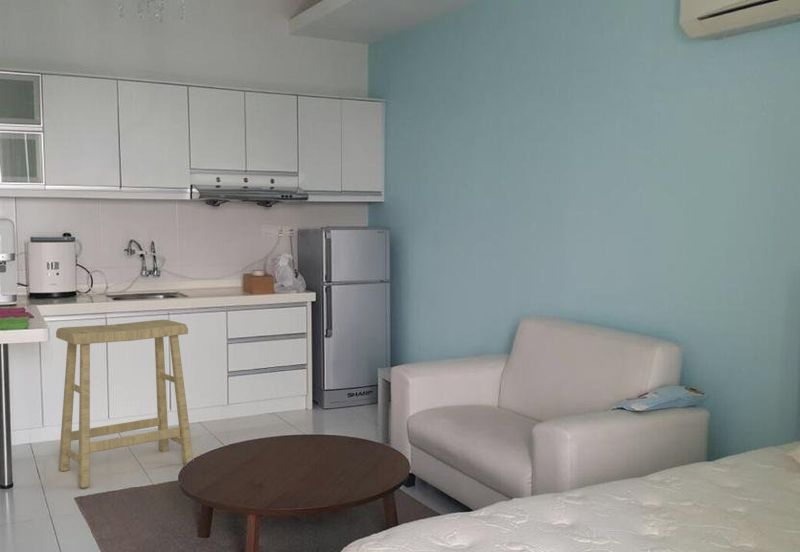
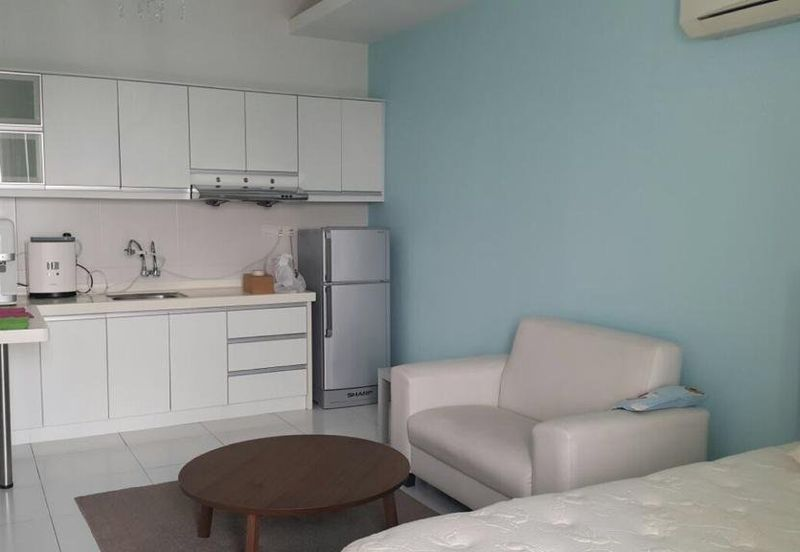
- stool (127, 422)
